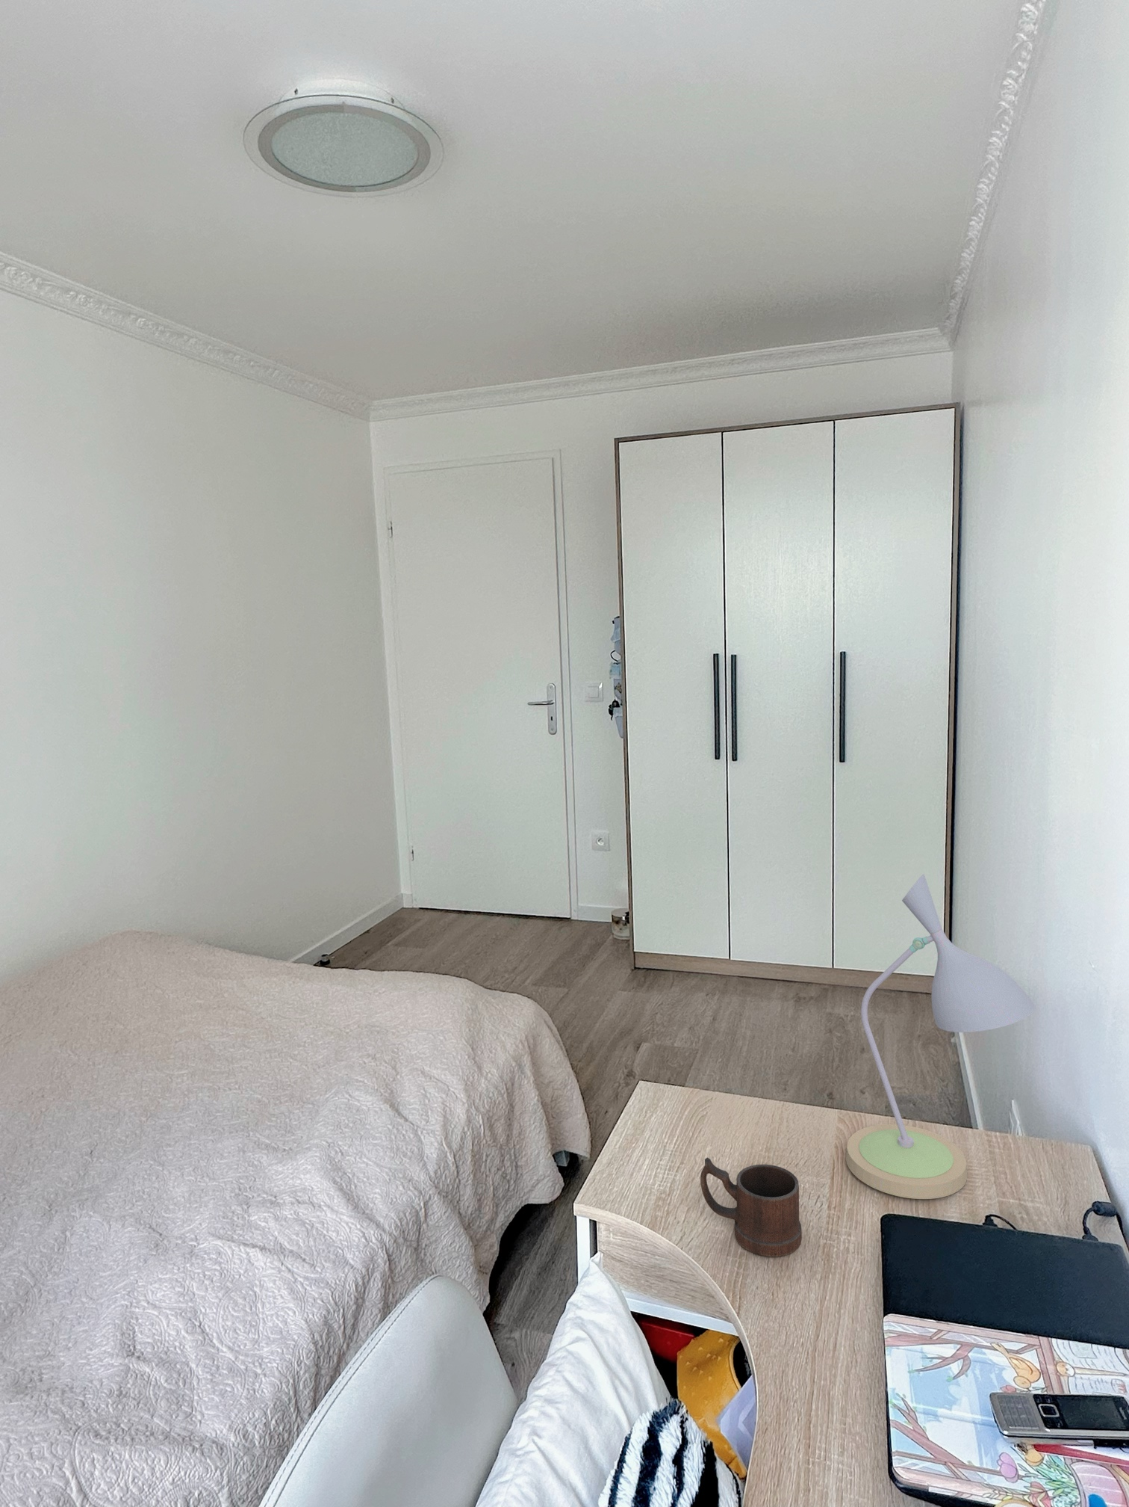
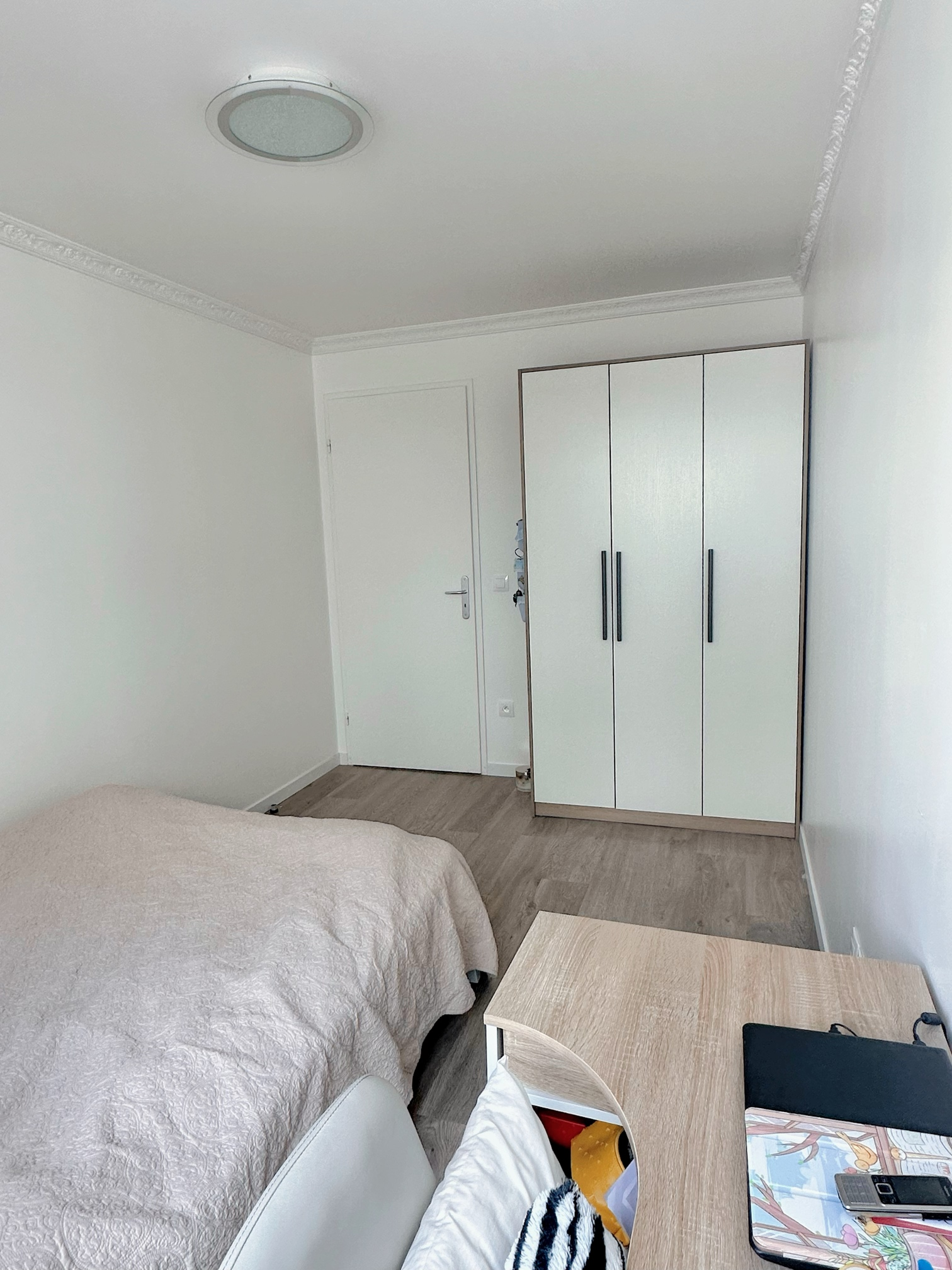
- desk lamp (938, 1026)
- mug (751, 1198)
